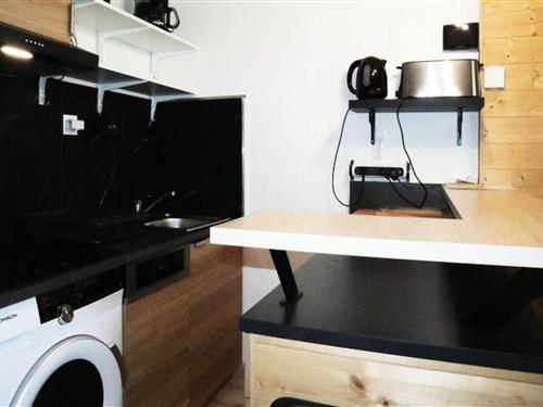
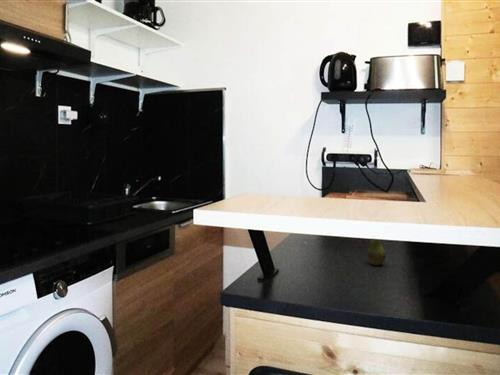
+ fruit (377, 243)
